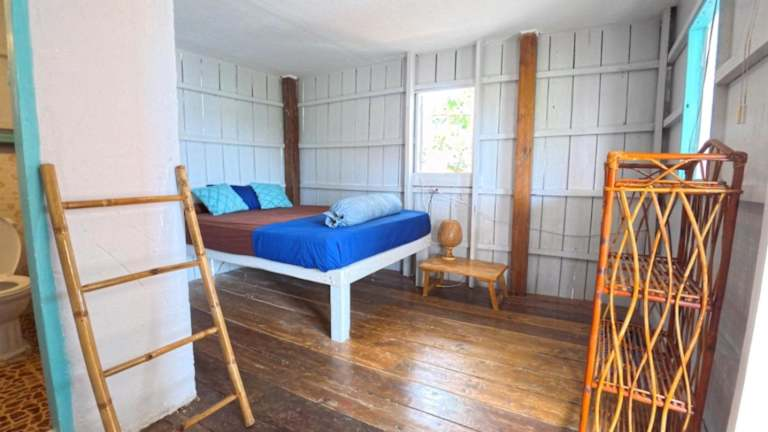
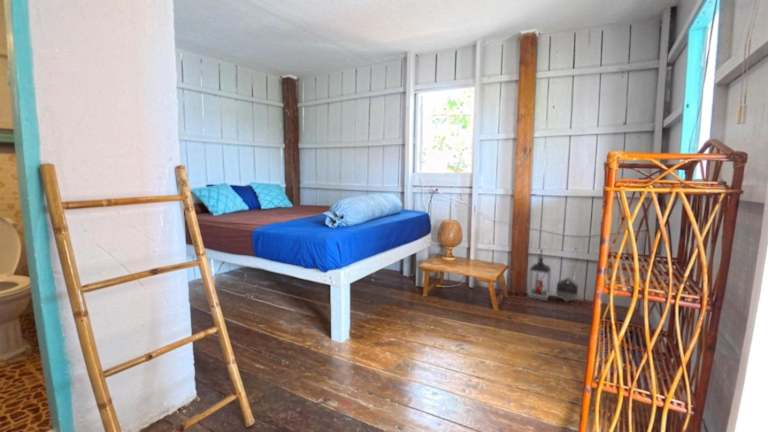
+ planter (567, 289)
+ lantern (540, 272)
